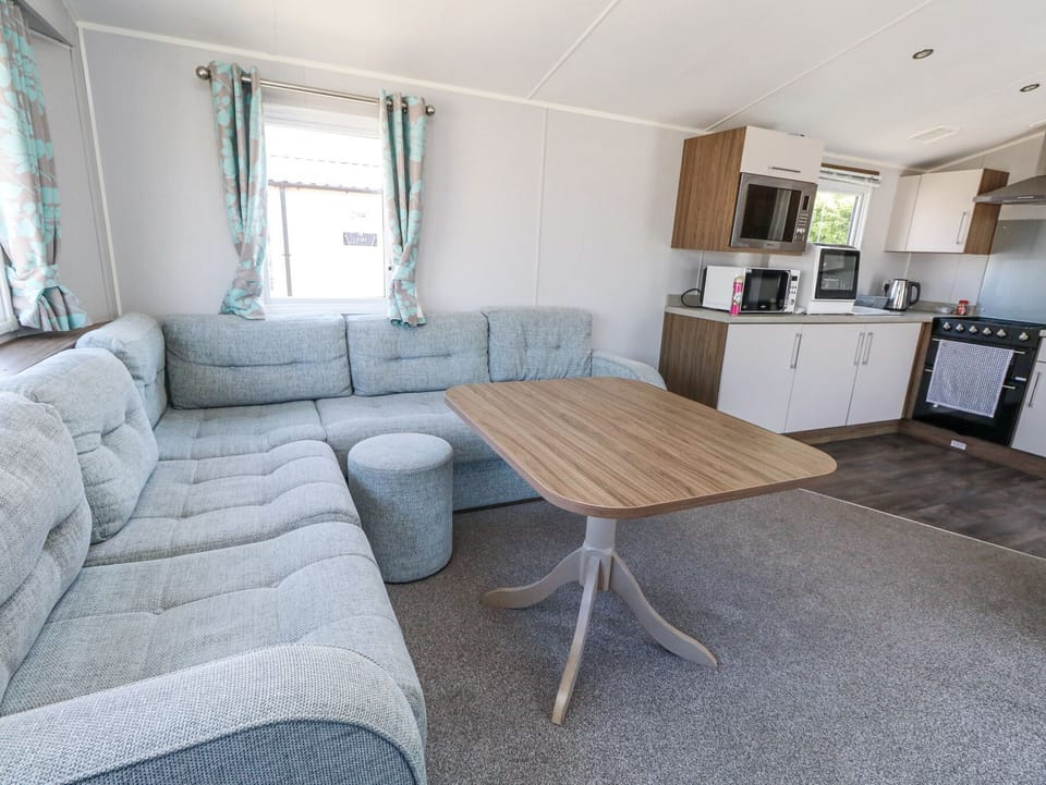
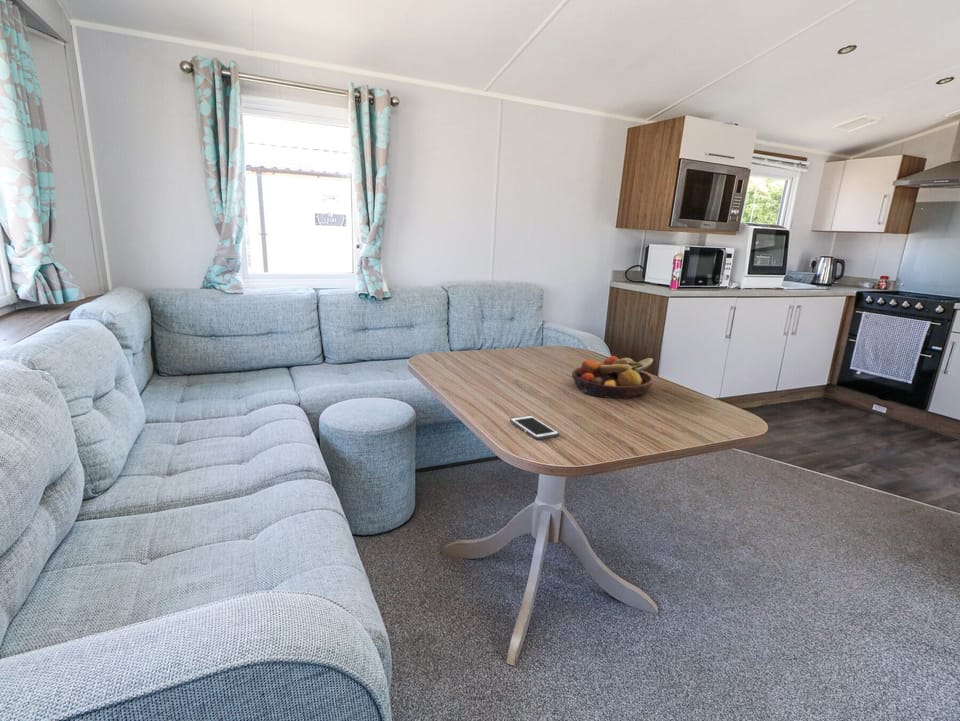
+ cell phone (533, 427)
+ fruit bowl (612, 372)
